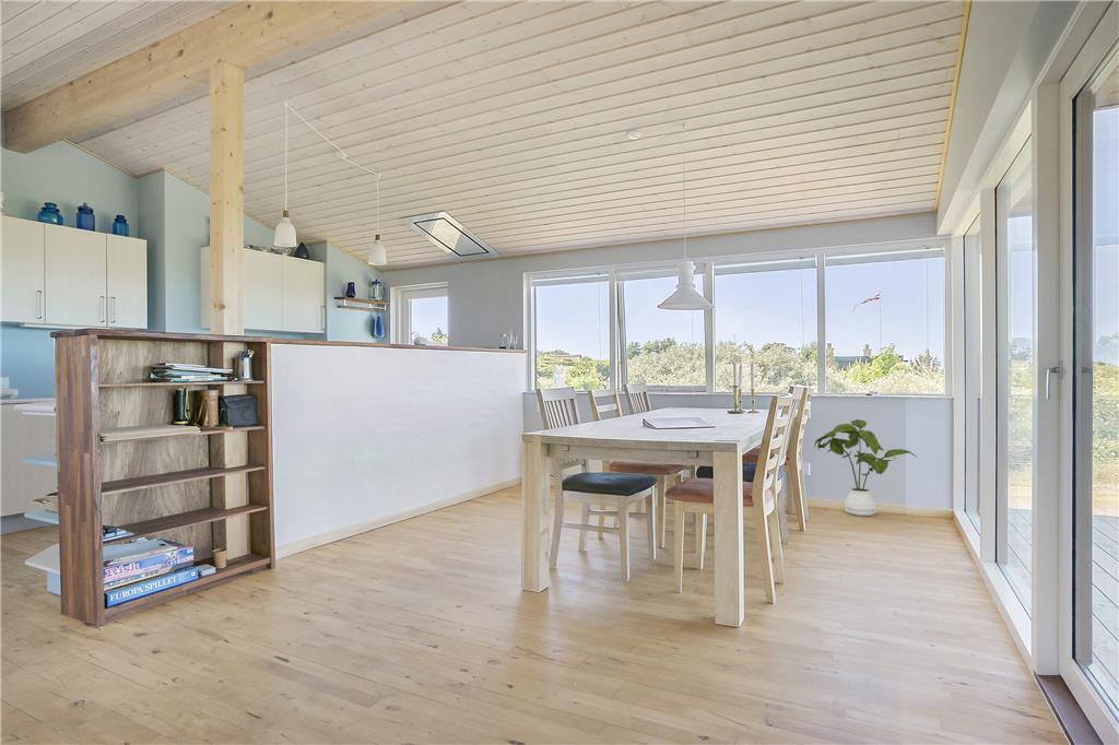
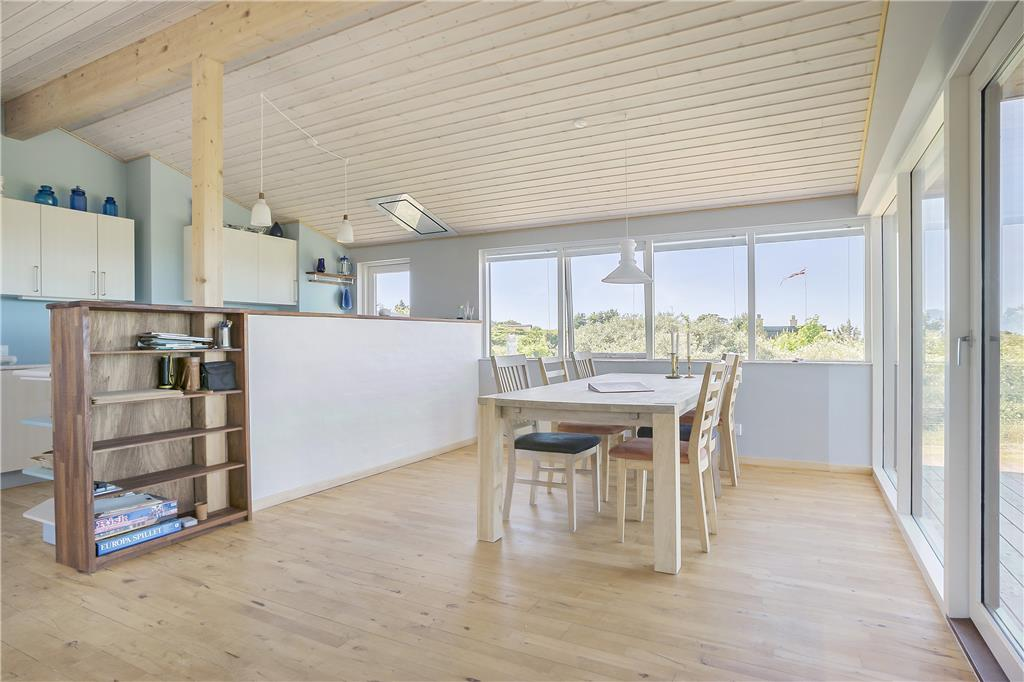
- house plant (860, 466)
